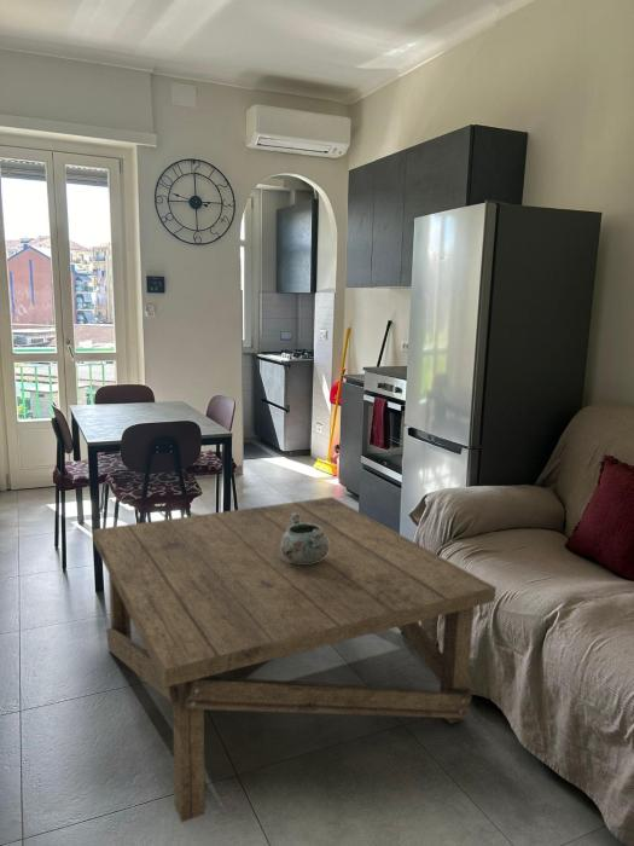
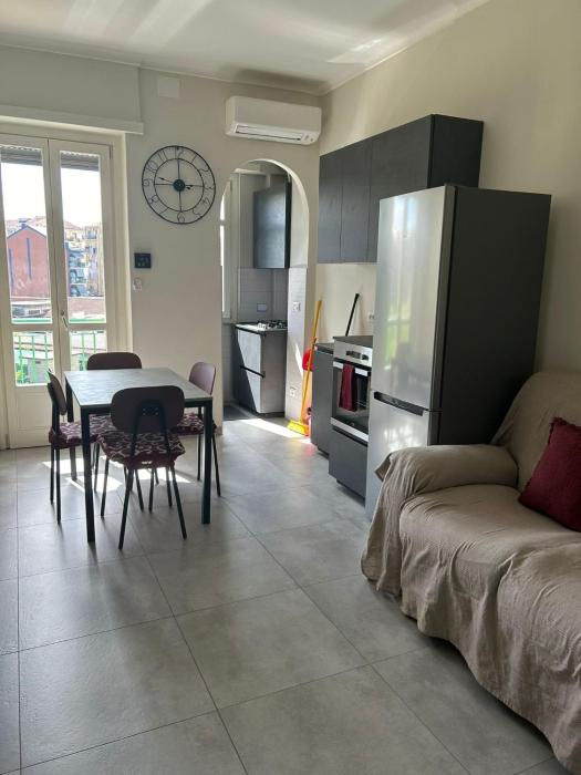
- decorative bowl (303, 539)
- coffee table (274, 619)
